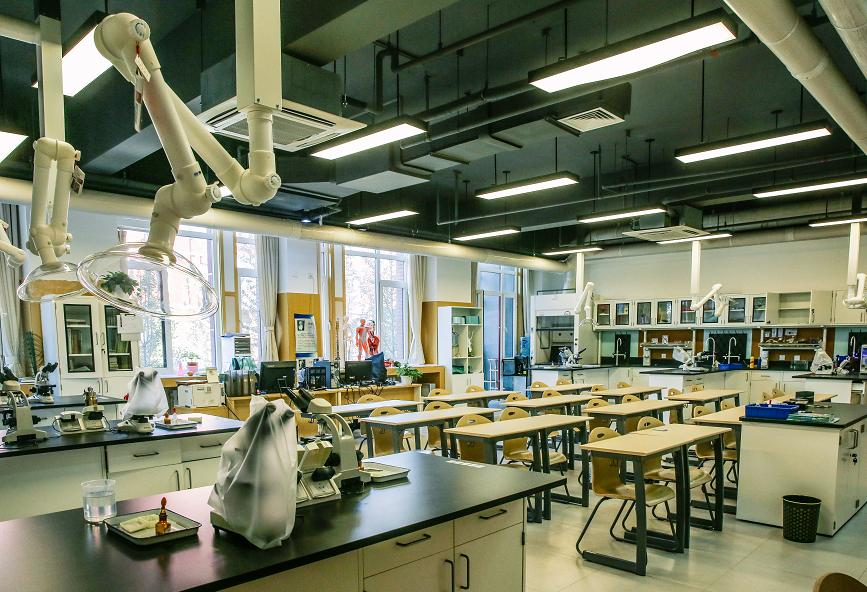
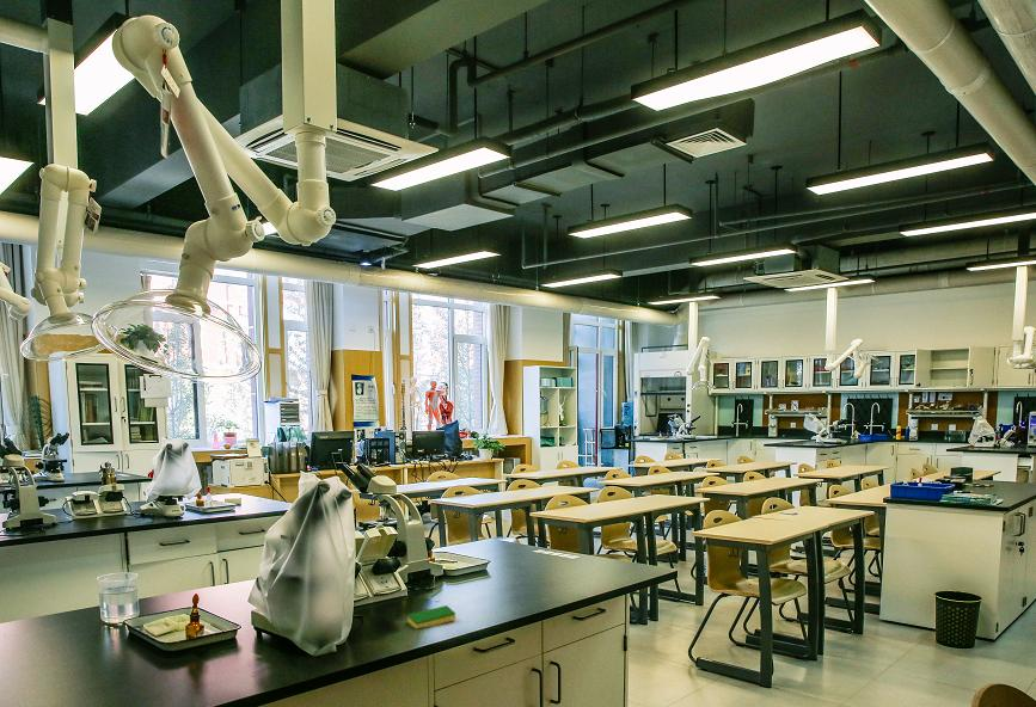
+ dish sponge (431, 616)
